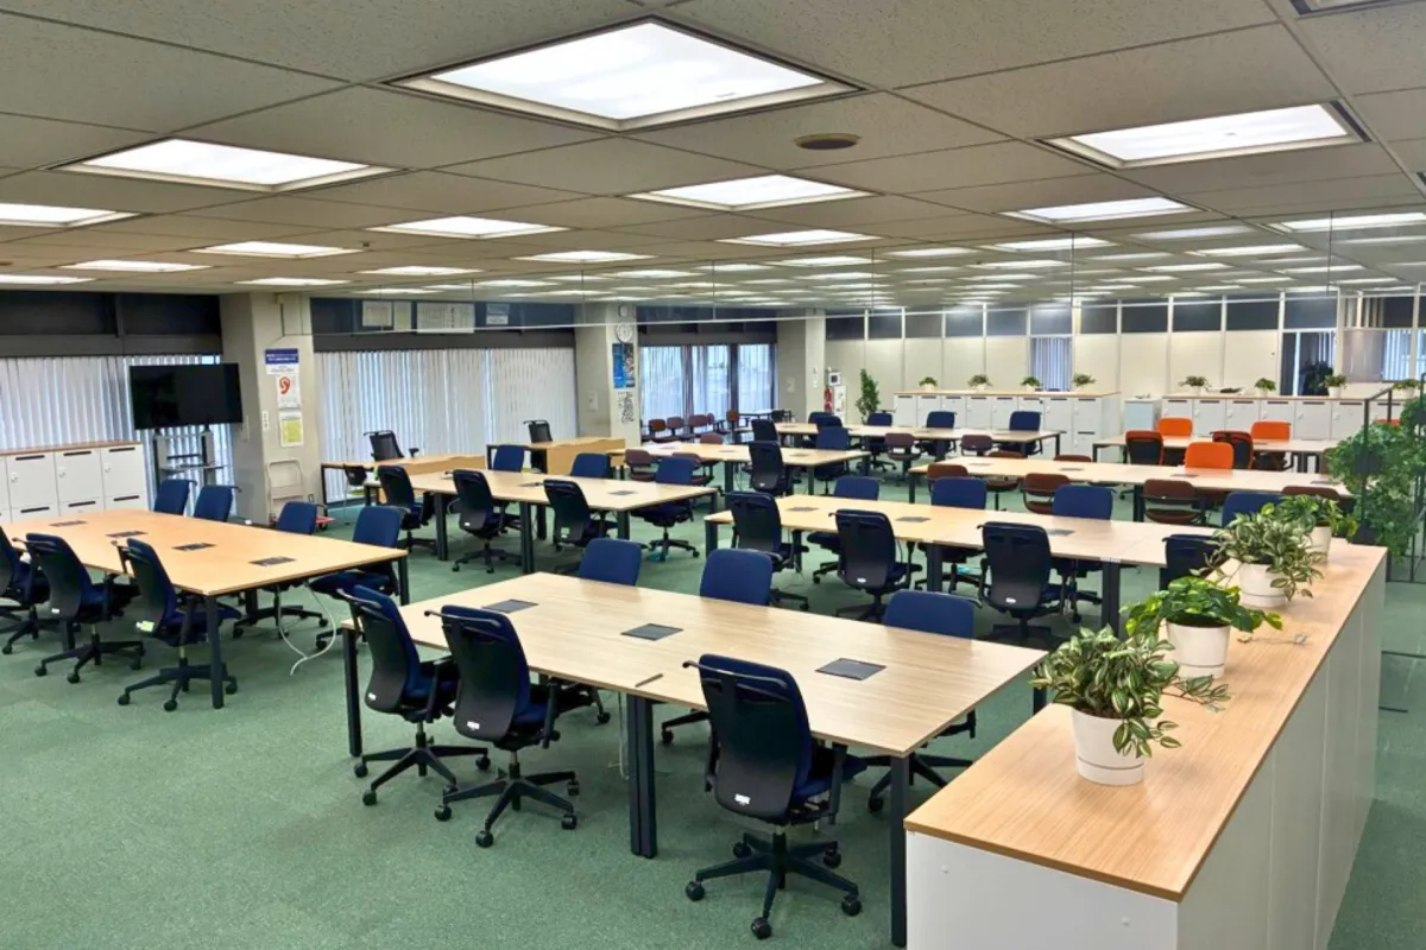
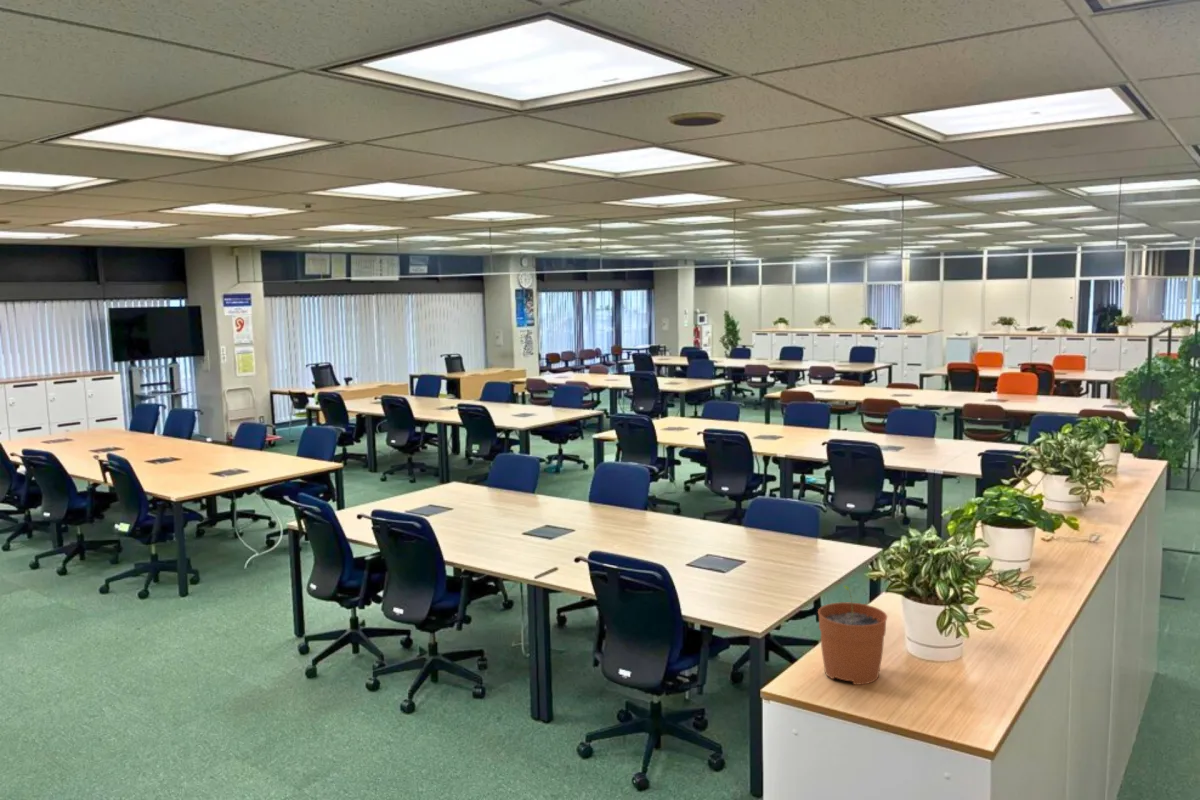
+ plant pot (852, 628)
